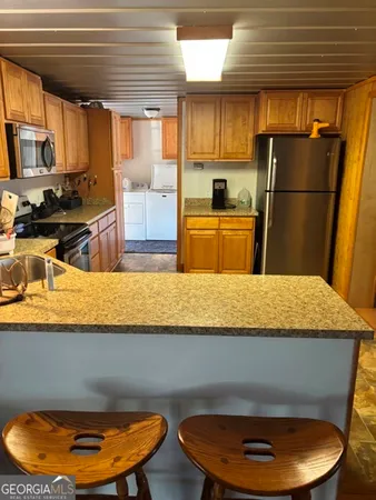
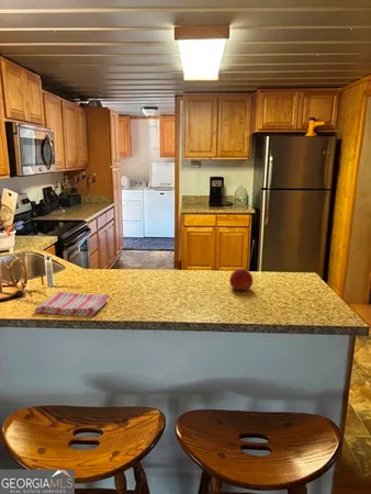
+ dish towel (74, 301)
+ fruit (240, 279)
